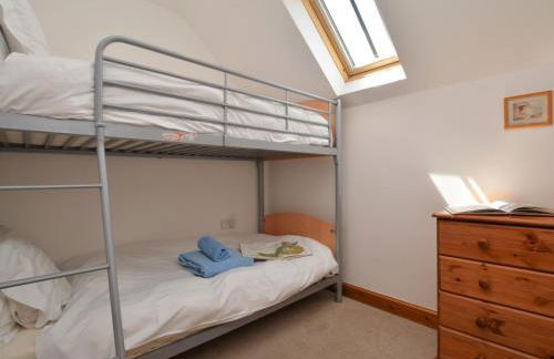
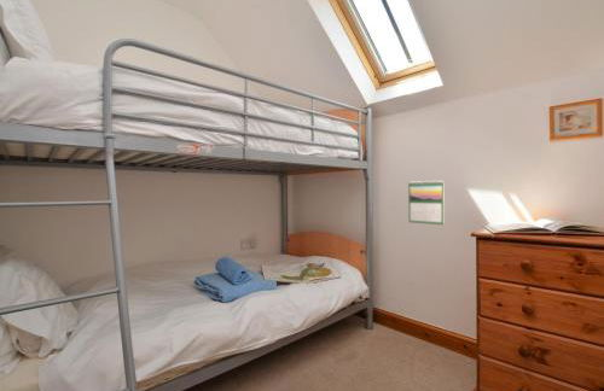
+ calendar (425, 202)
